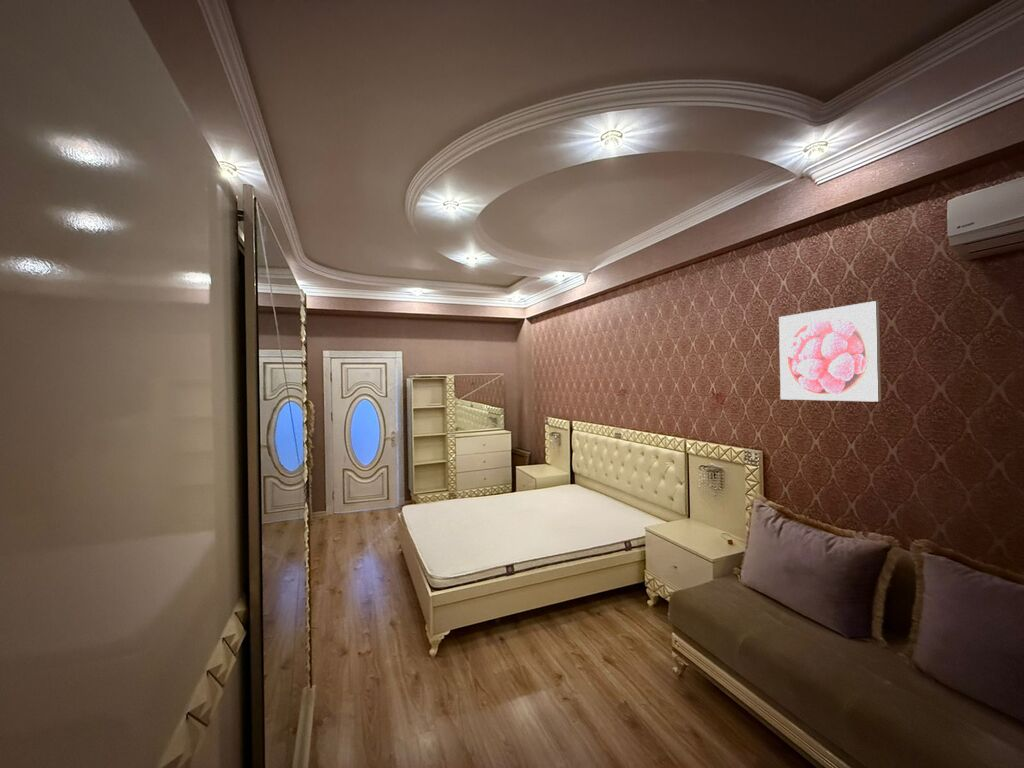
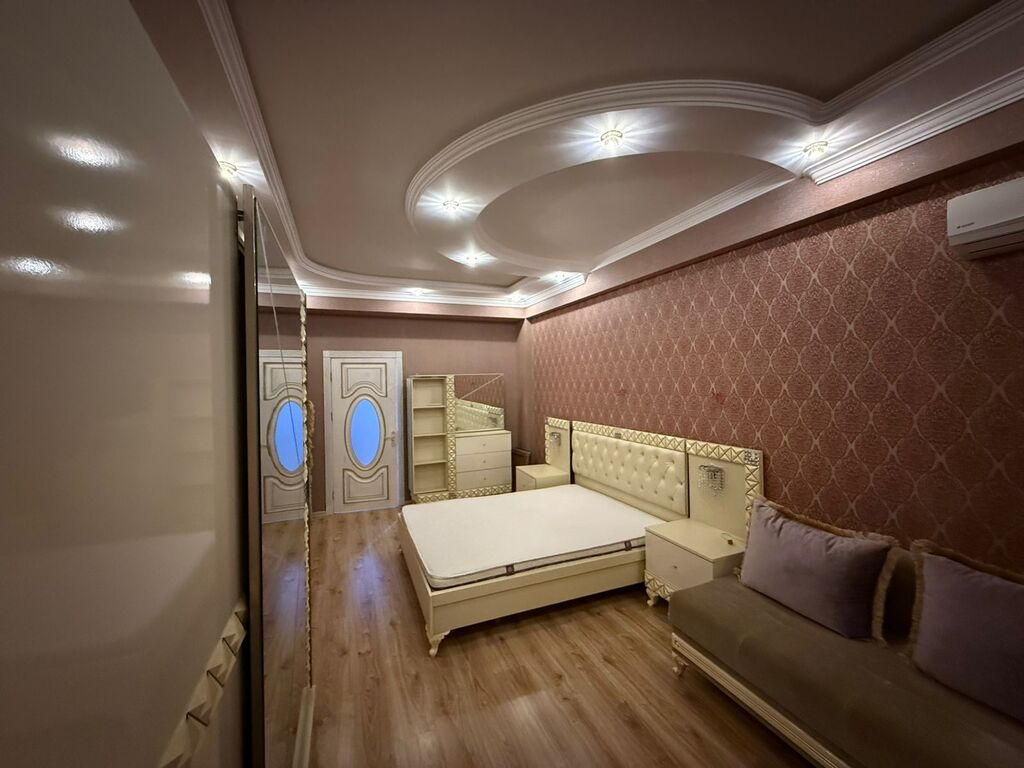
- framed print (825, 355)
